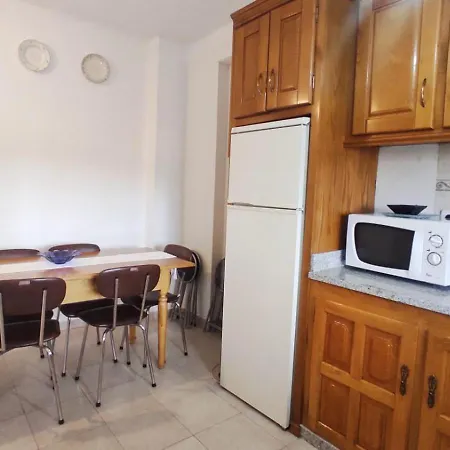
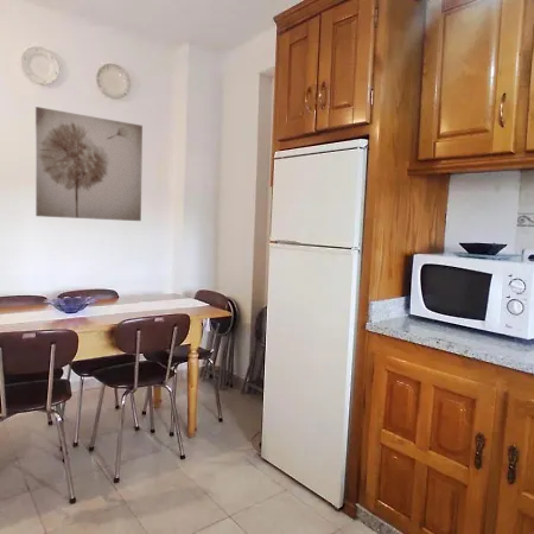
+ wall art (91, 167)
